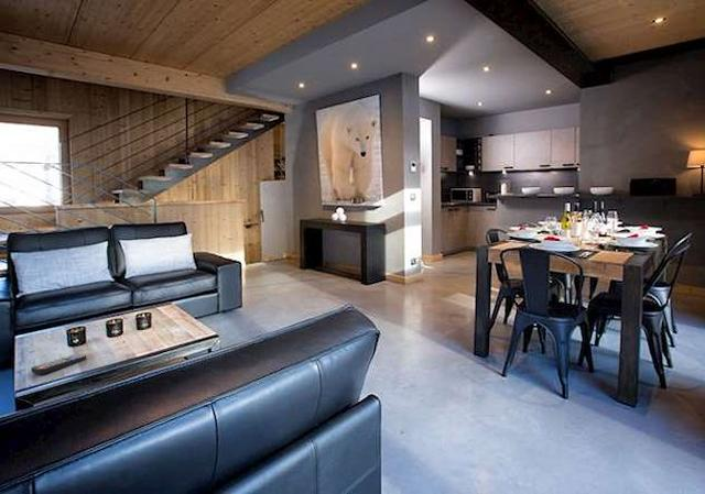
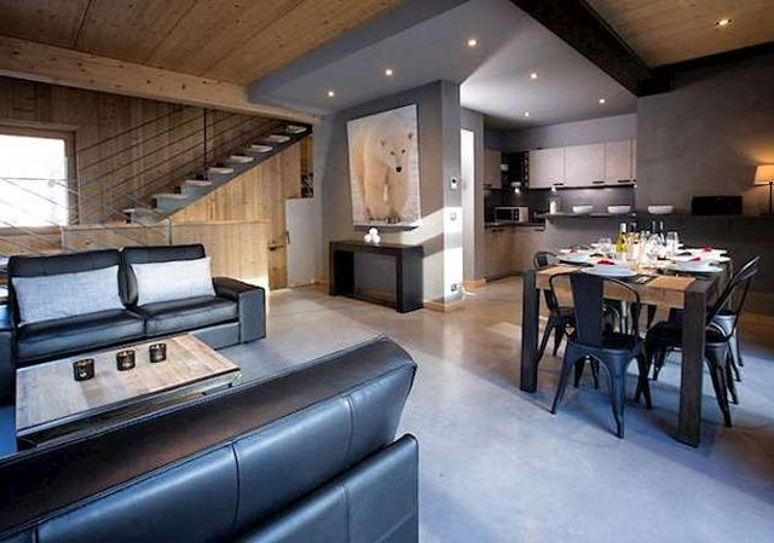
- remote control (59, 363)
